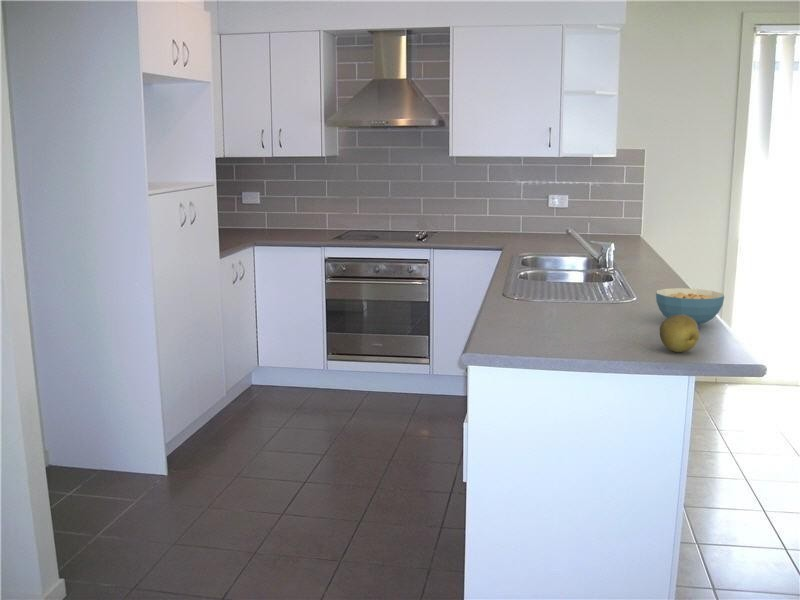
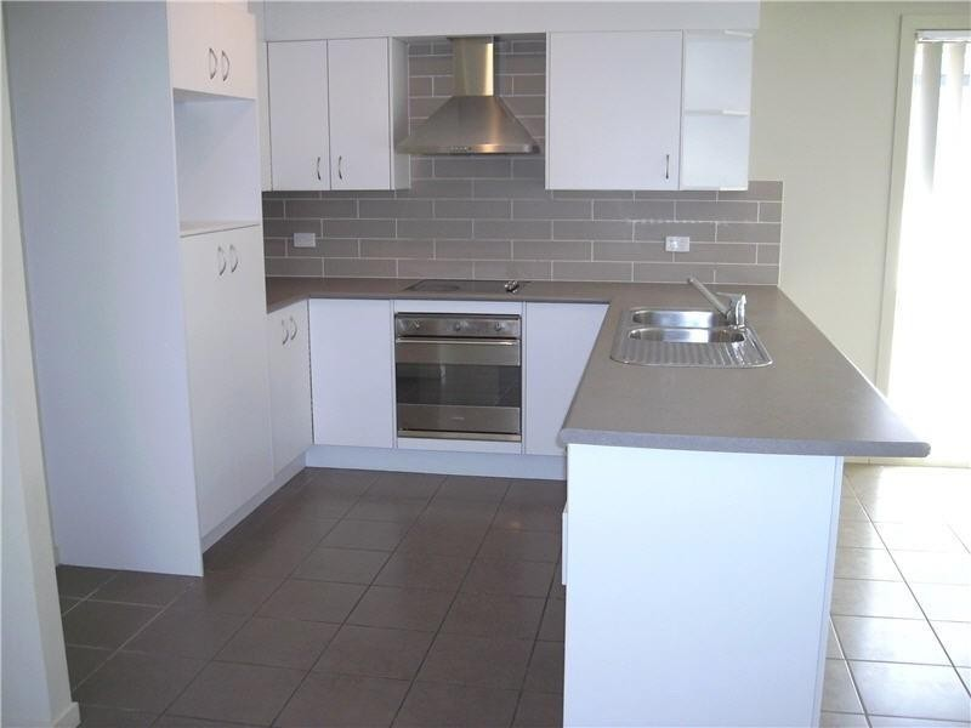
- cereal bowl (688, 309)
- fruit (679, 333)
